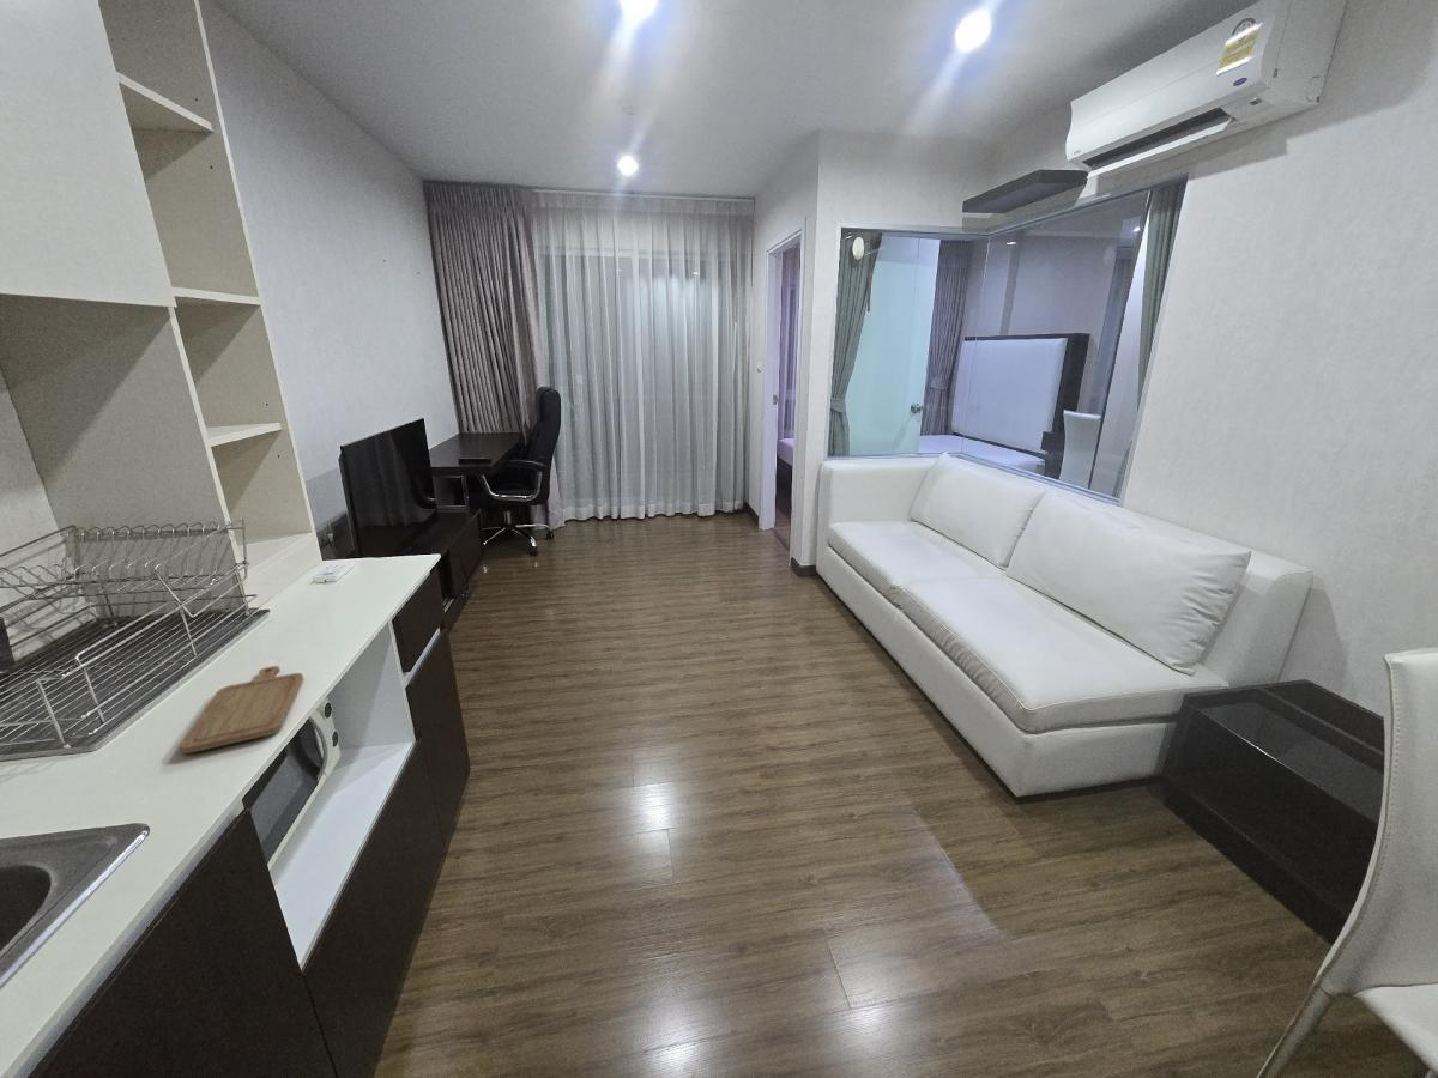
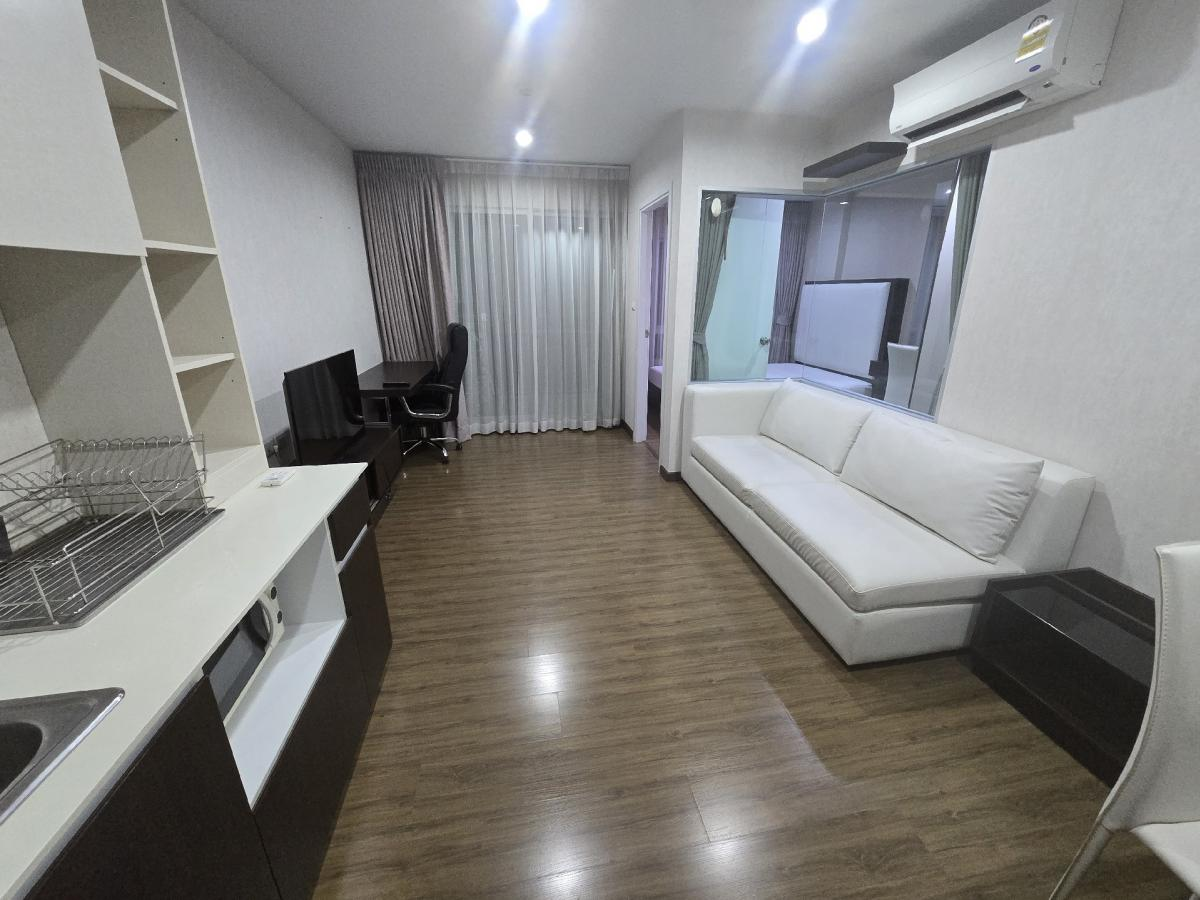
- chopping board (252, 701)
